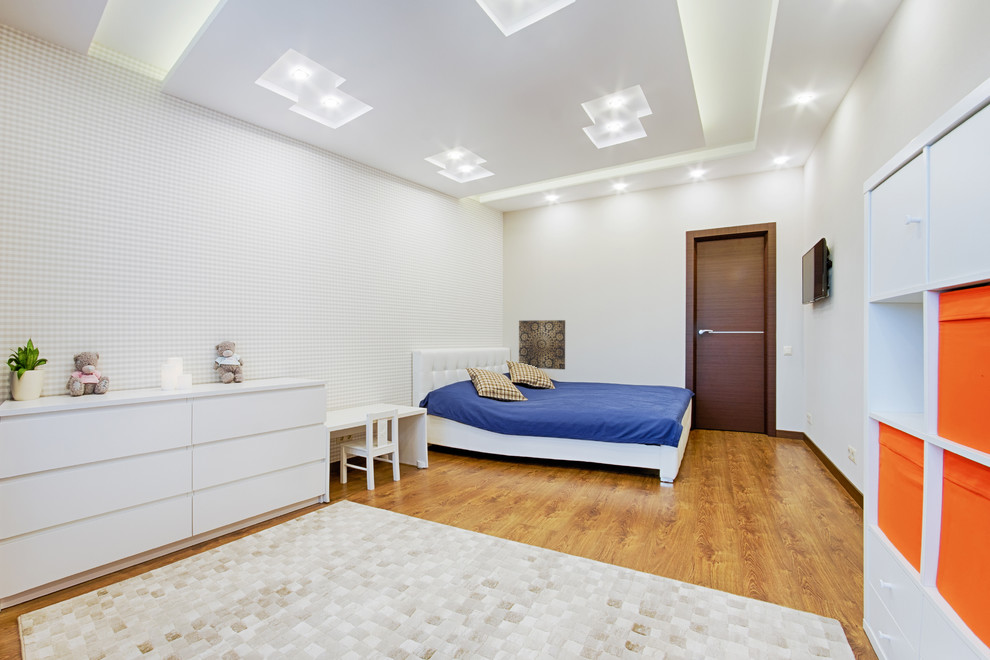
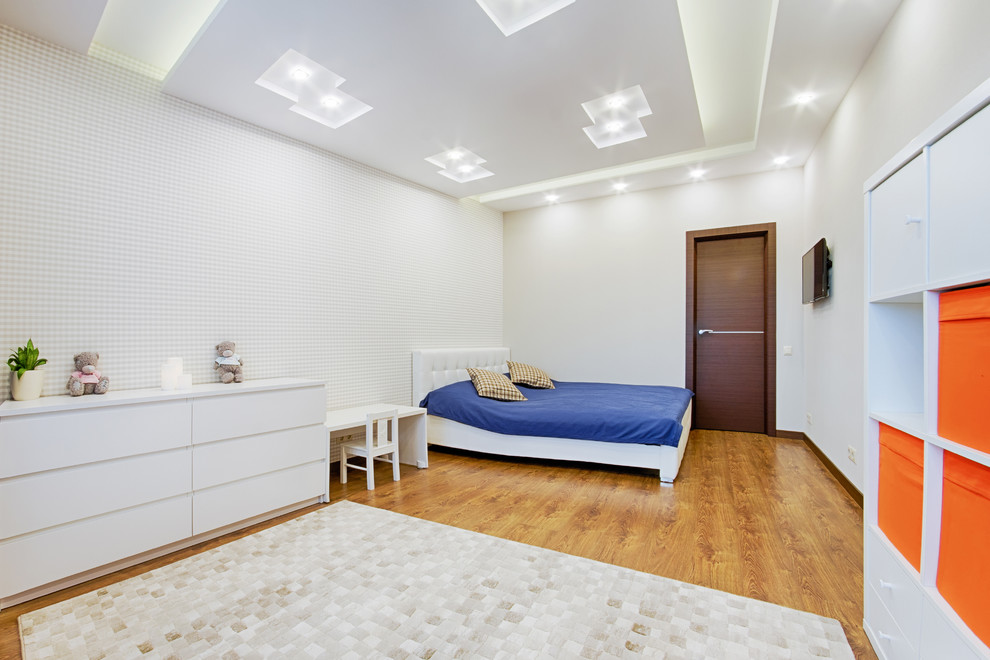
- wall art (541, 344)
